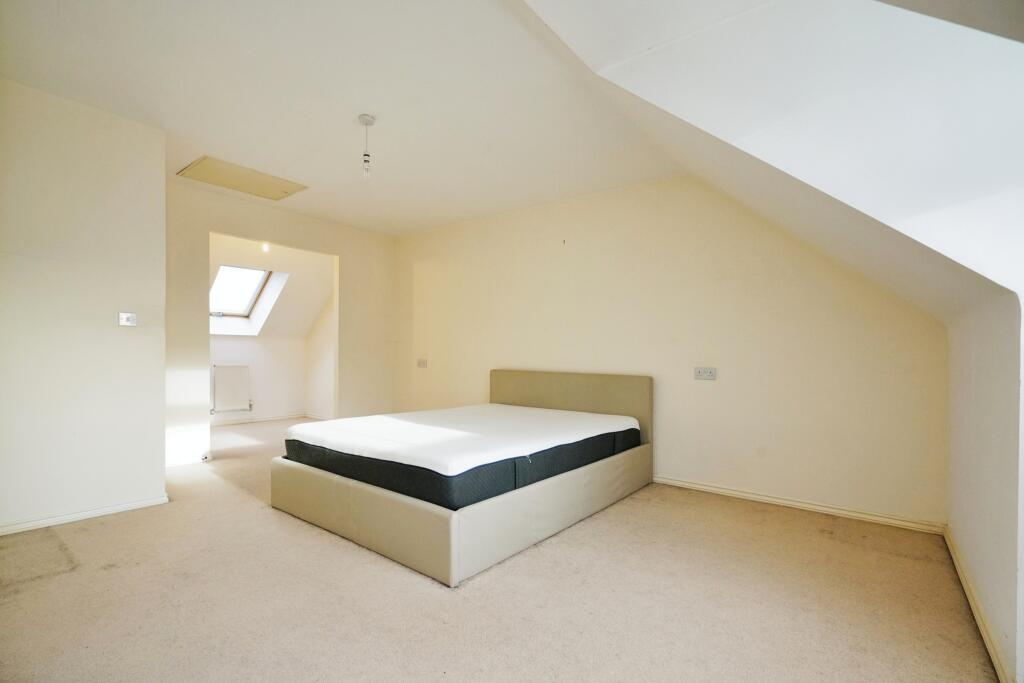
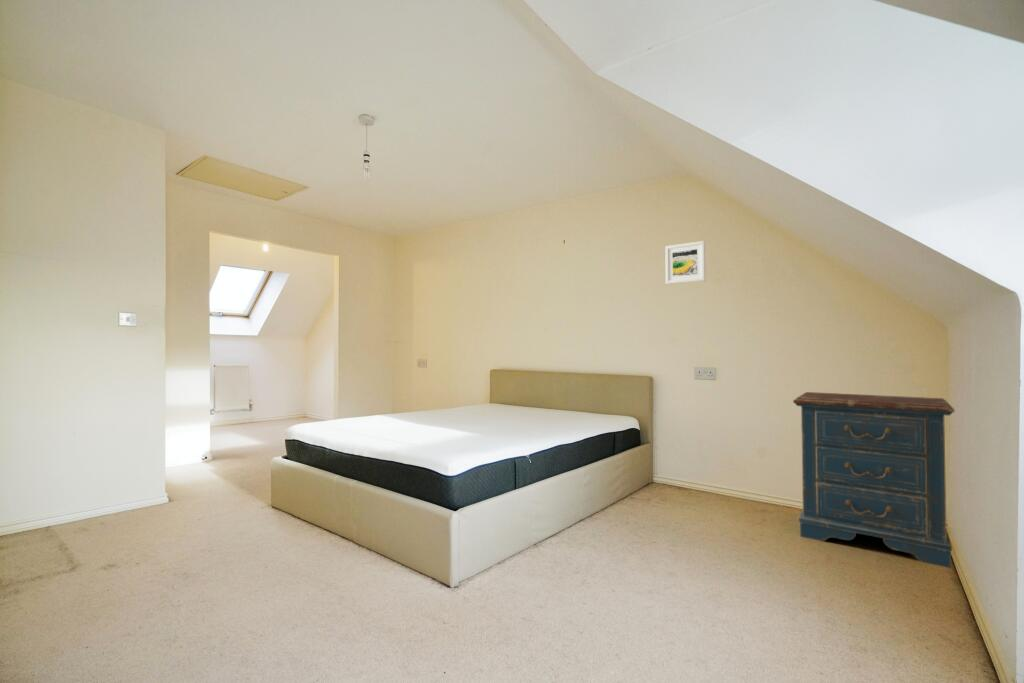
+ dresser (869, 468)
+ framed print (684, 263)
